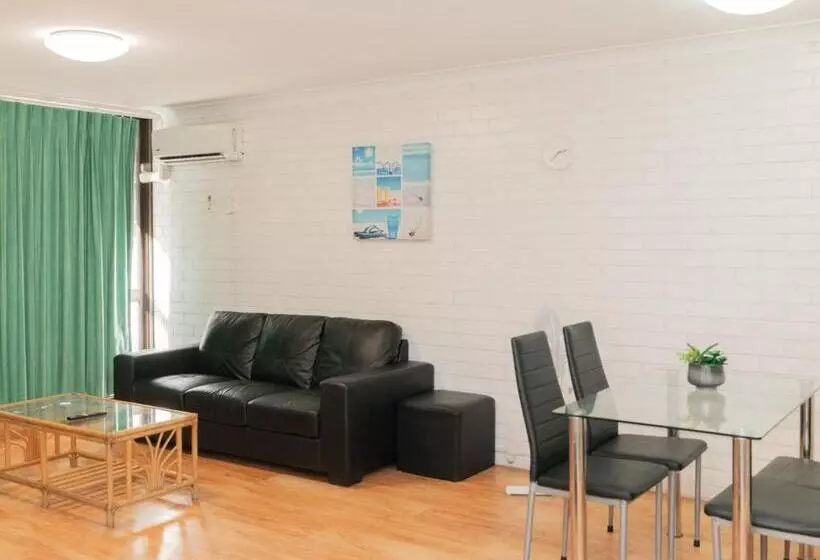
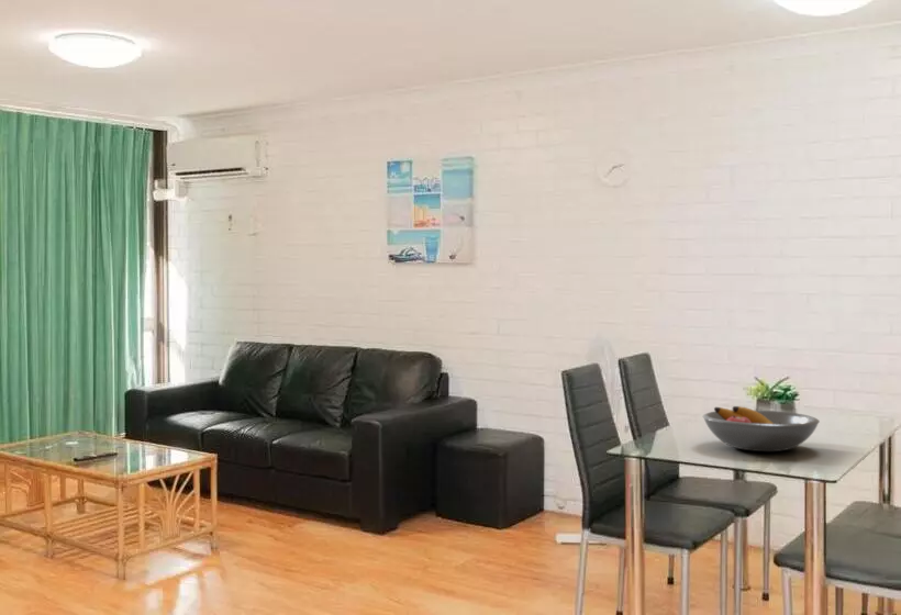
+ fruit bowl (759, 428)
